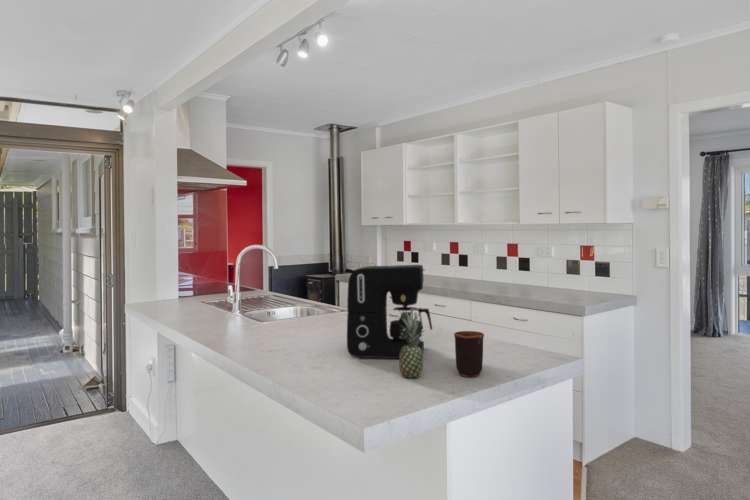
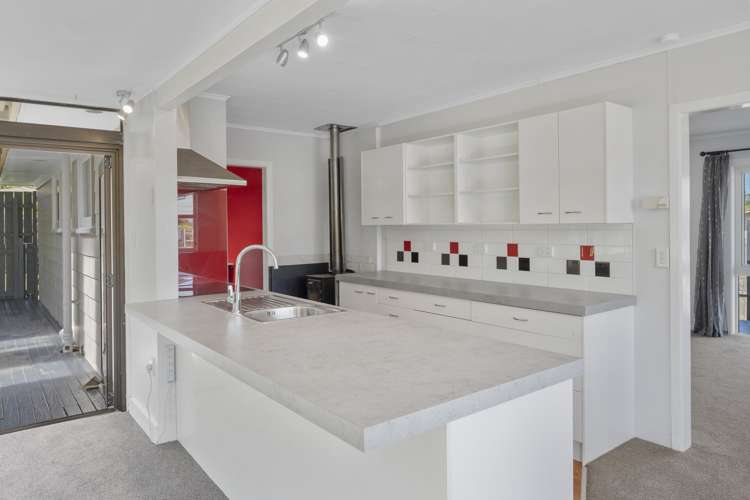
- coffee maker (393, 309)
- fruit (411, 341)
- mug (470, 352)
